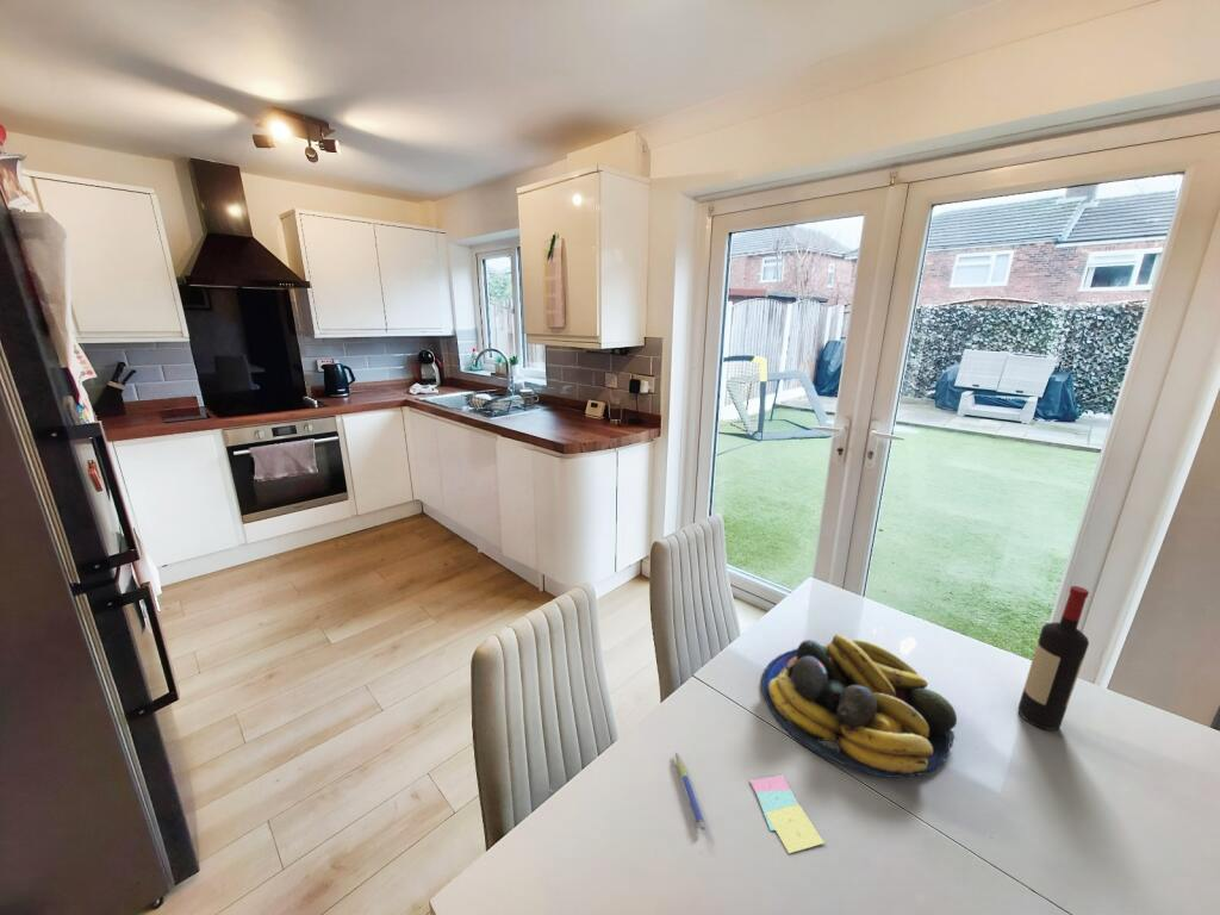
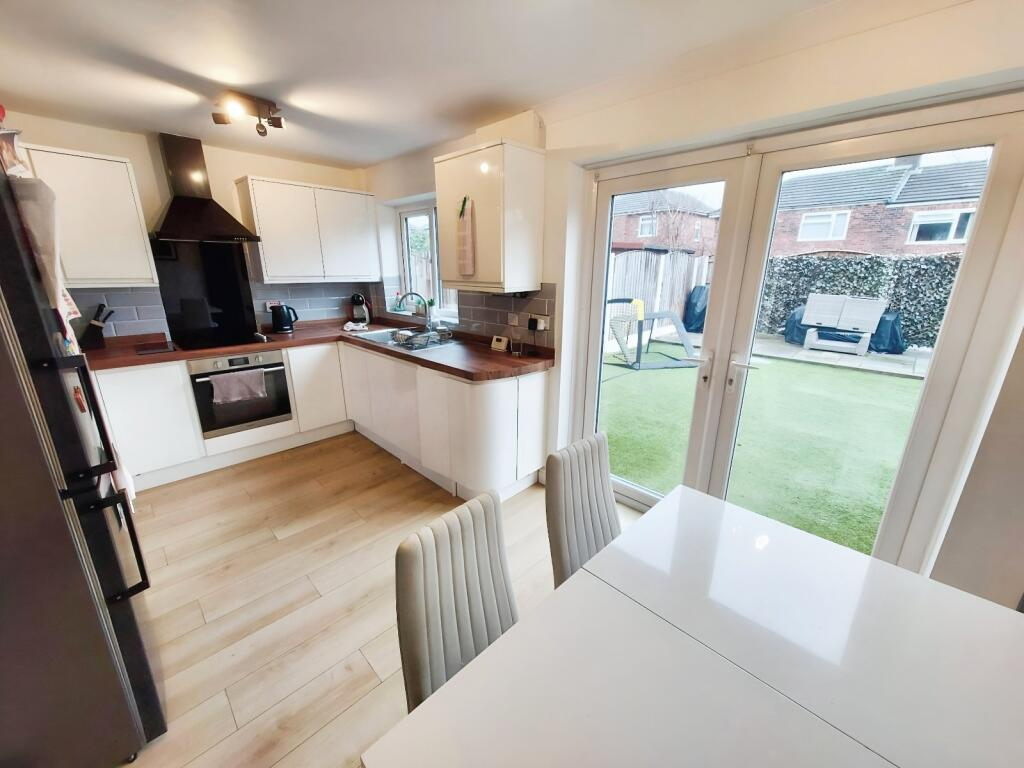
- sticky notes (783, 810)
- fruit bowl (853, 678)
- wine bottle (1058, 656)
- pen (687, 786)
